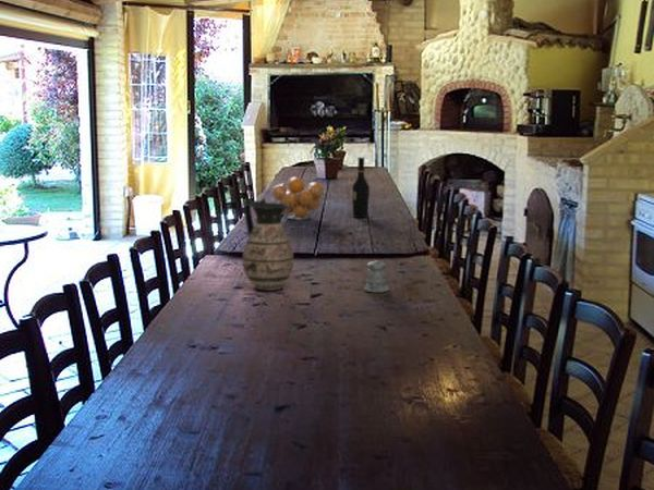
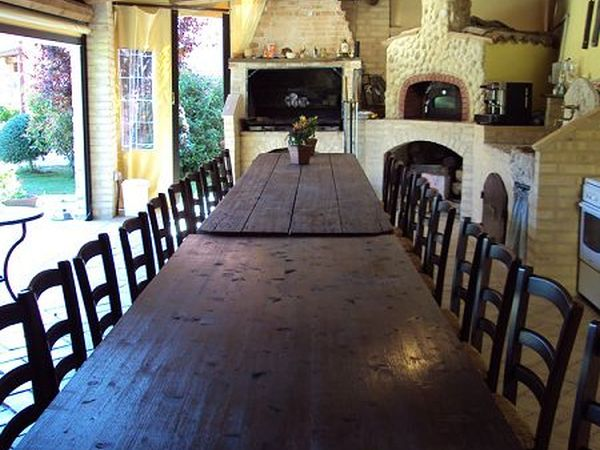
- ceramic jug (266, 244)
- fruit basket (298, 197)
- wine bottle (360, 187)
- pepper shaker (376, 274)
